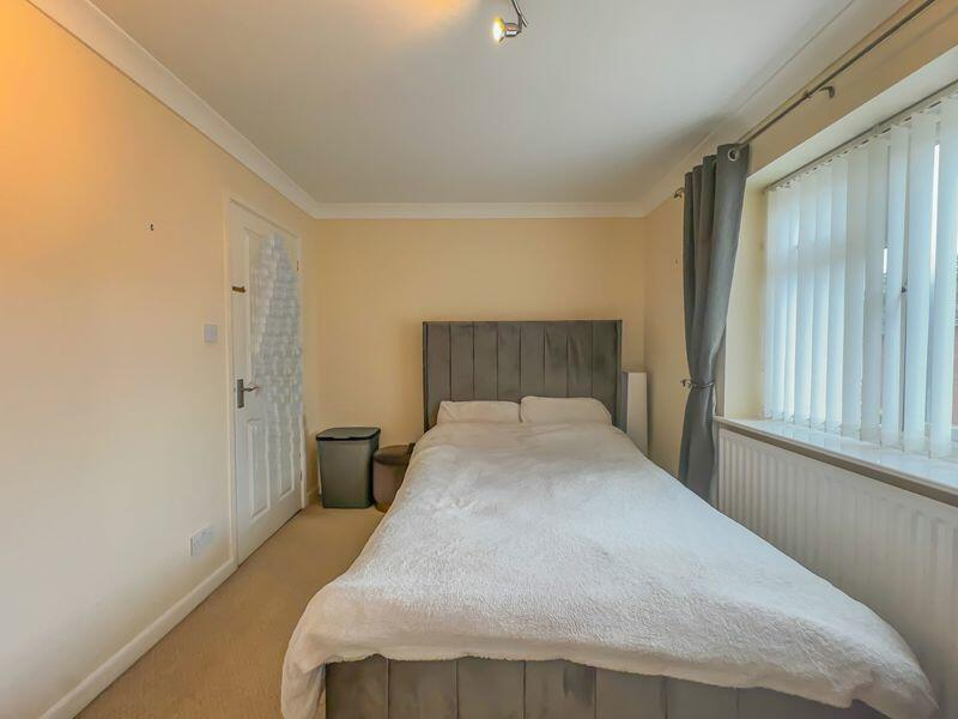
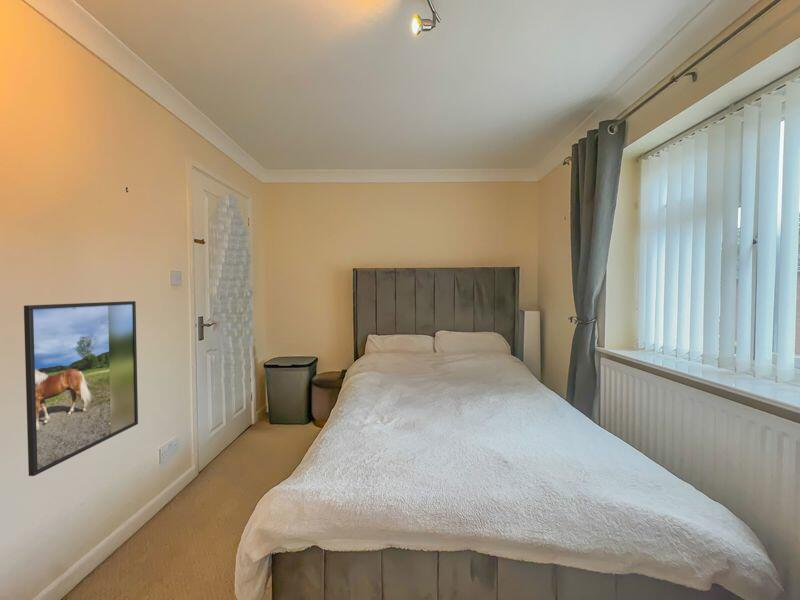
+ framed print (90, 374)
